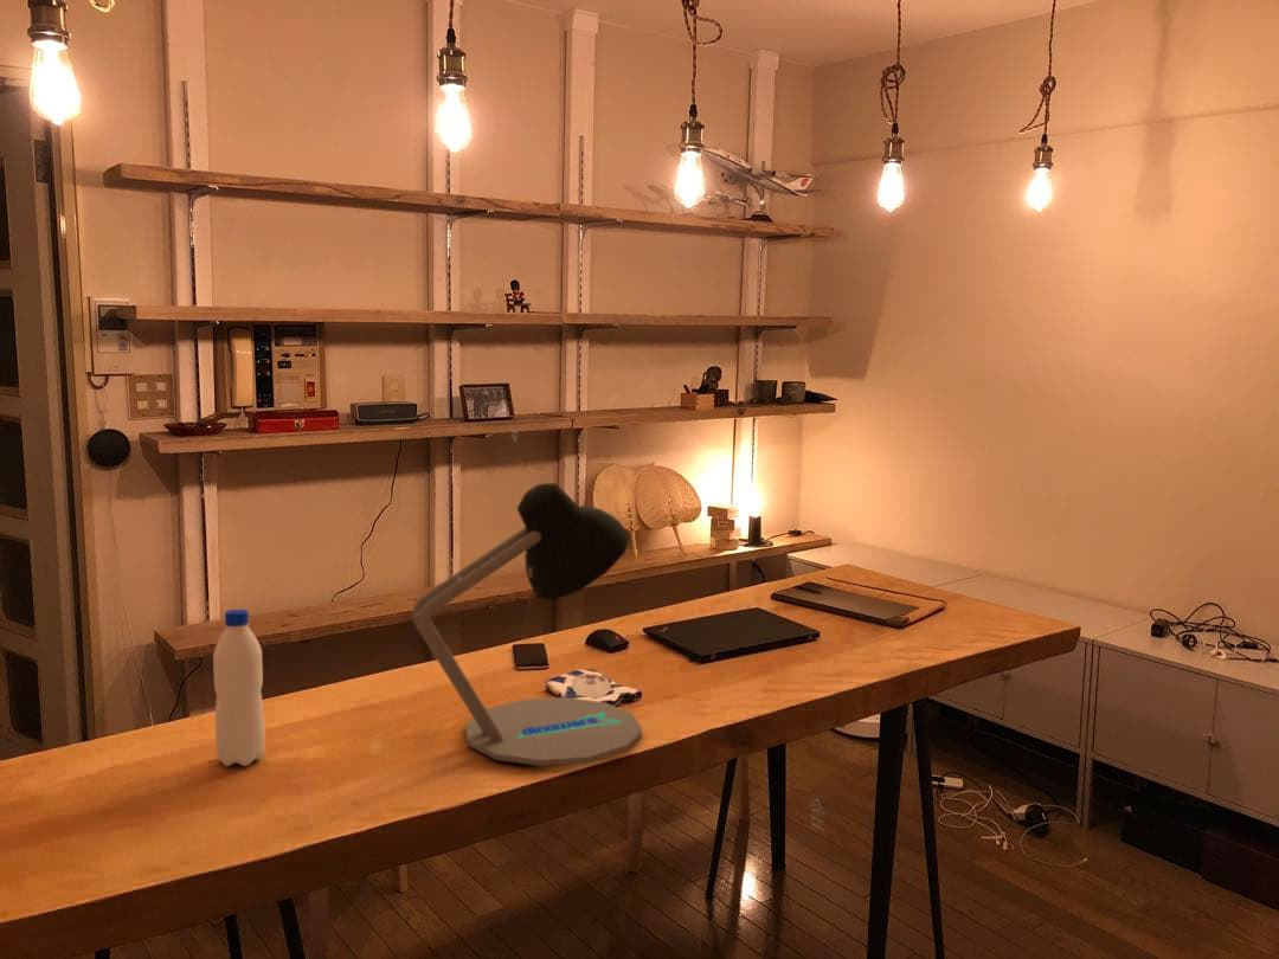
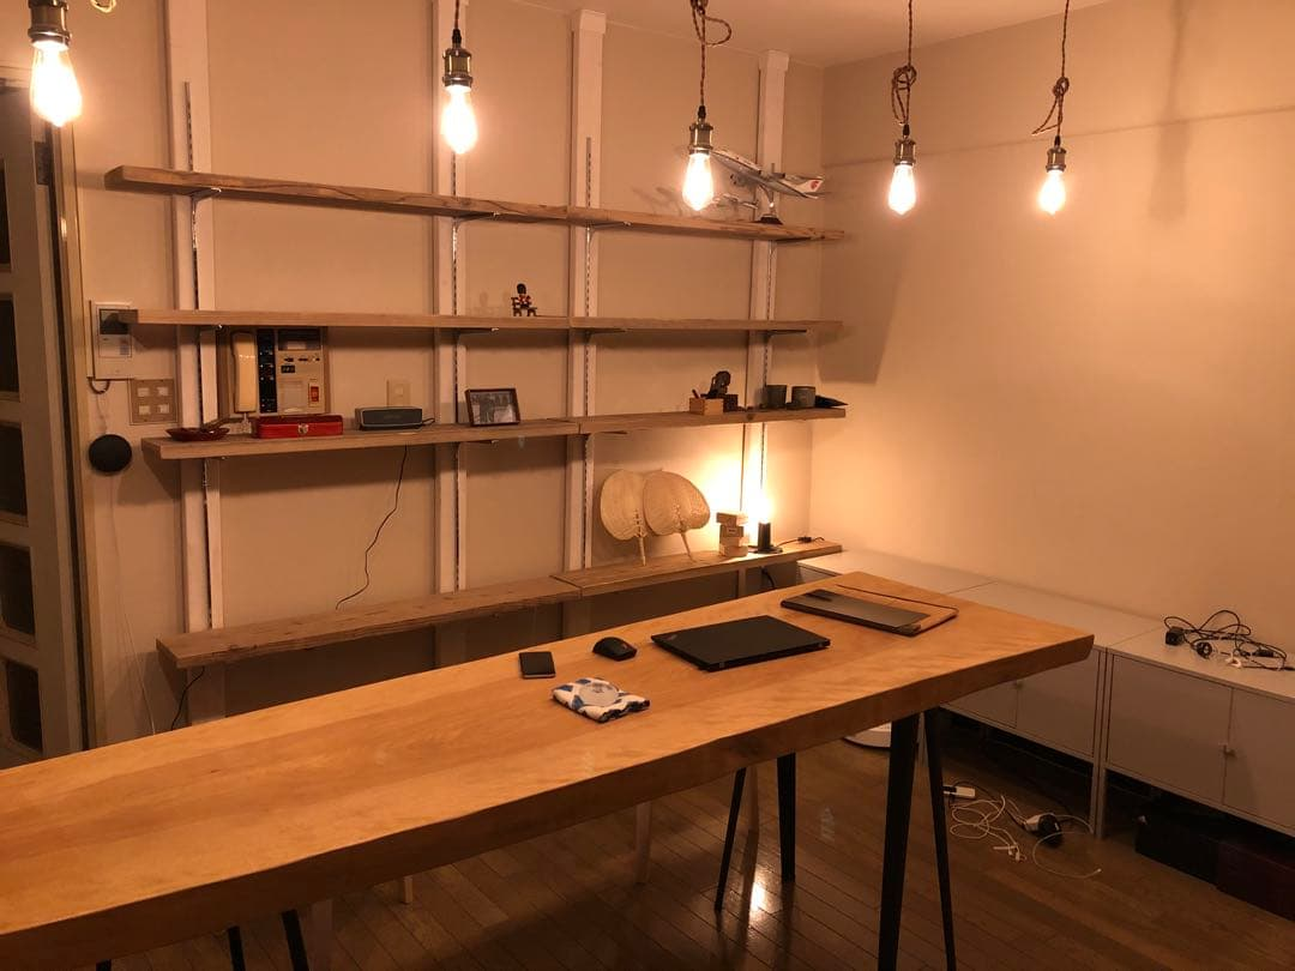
- water bottle (238, 686)
- desk lamp (538, 598)
